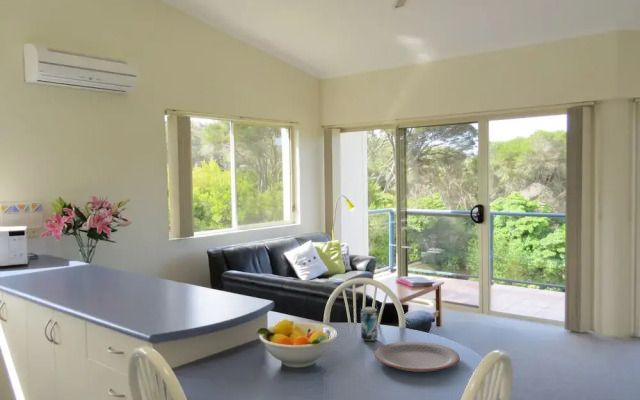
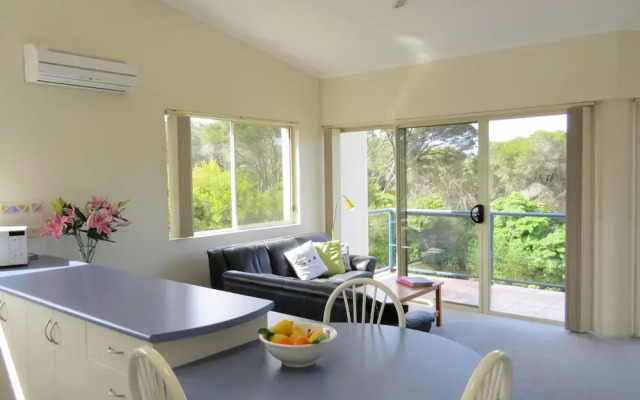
- plate (416, 357)
- beer can (369, 323)
